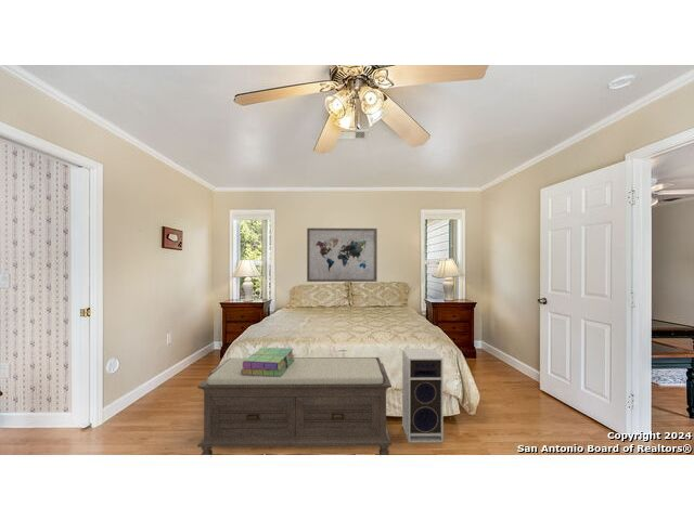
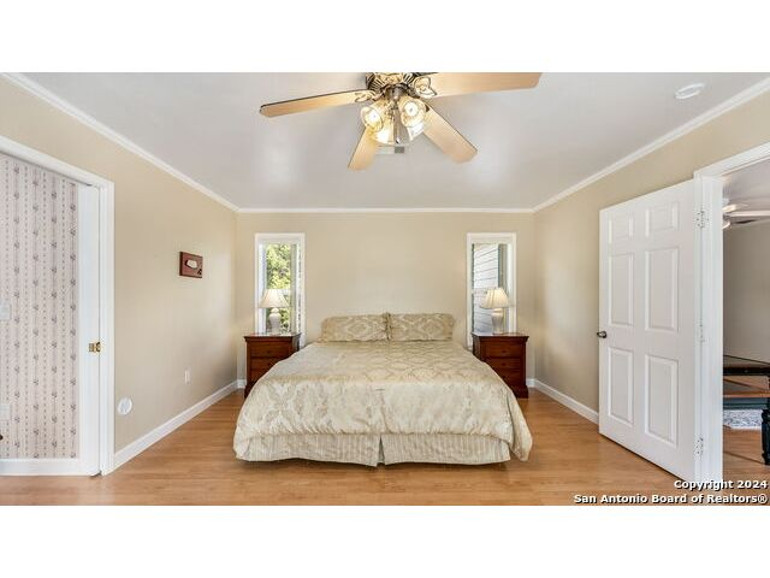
- wall art (342, 255)
- bench (299, 403)
- speaker (421, 393)
- stack of books (269, 360)
